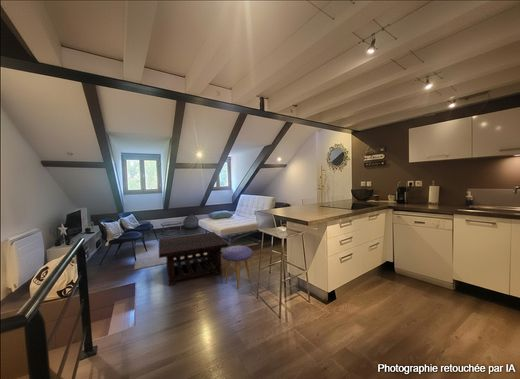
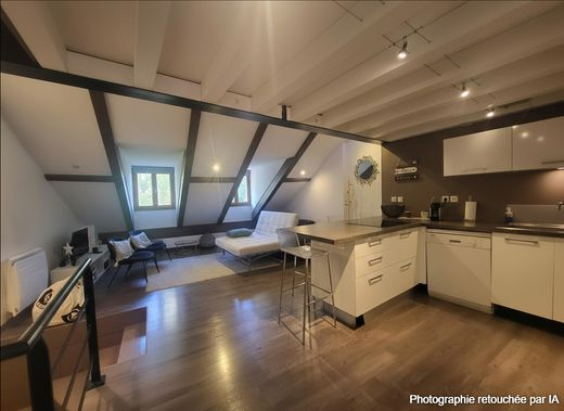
- coffee table (192, 255)
- stool (237, 265)
